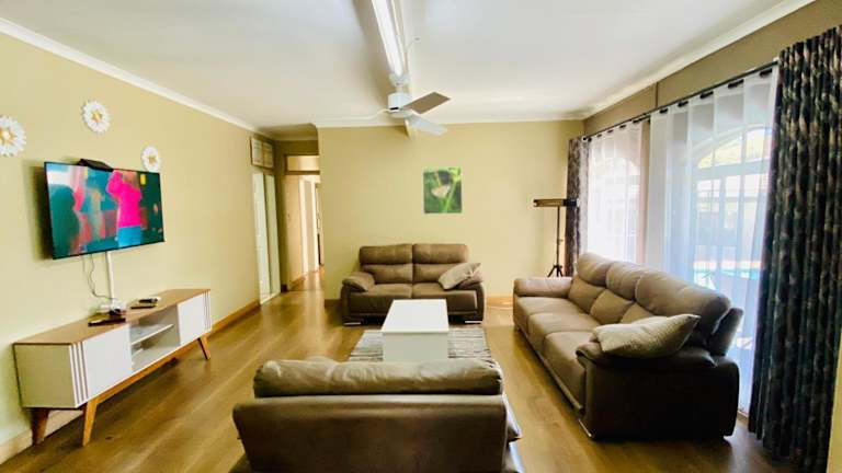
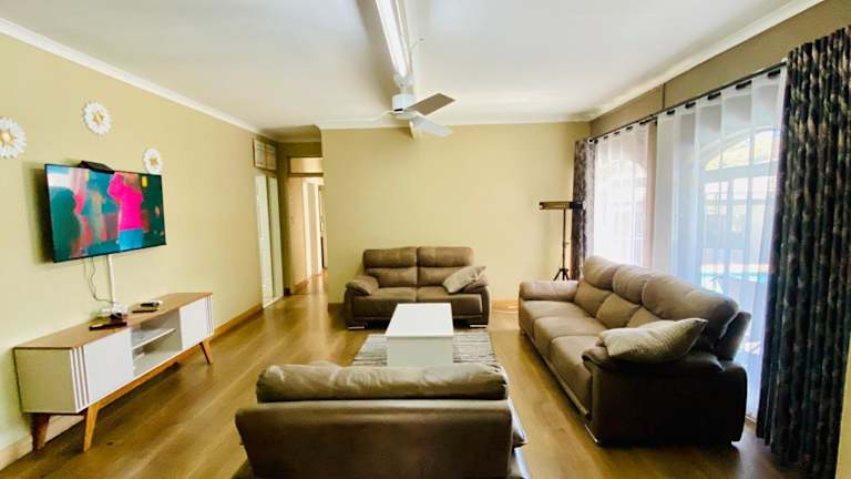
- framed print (442, 191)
